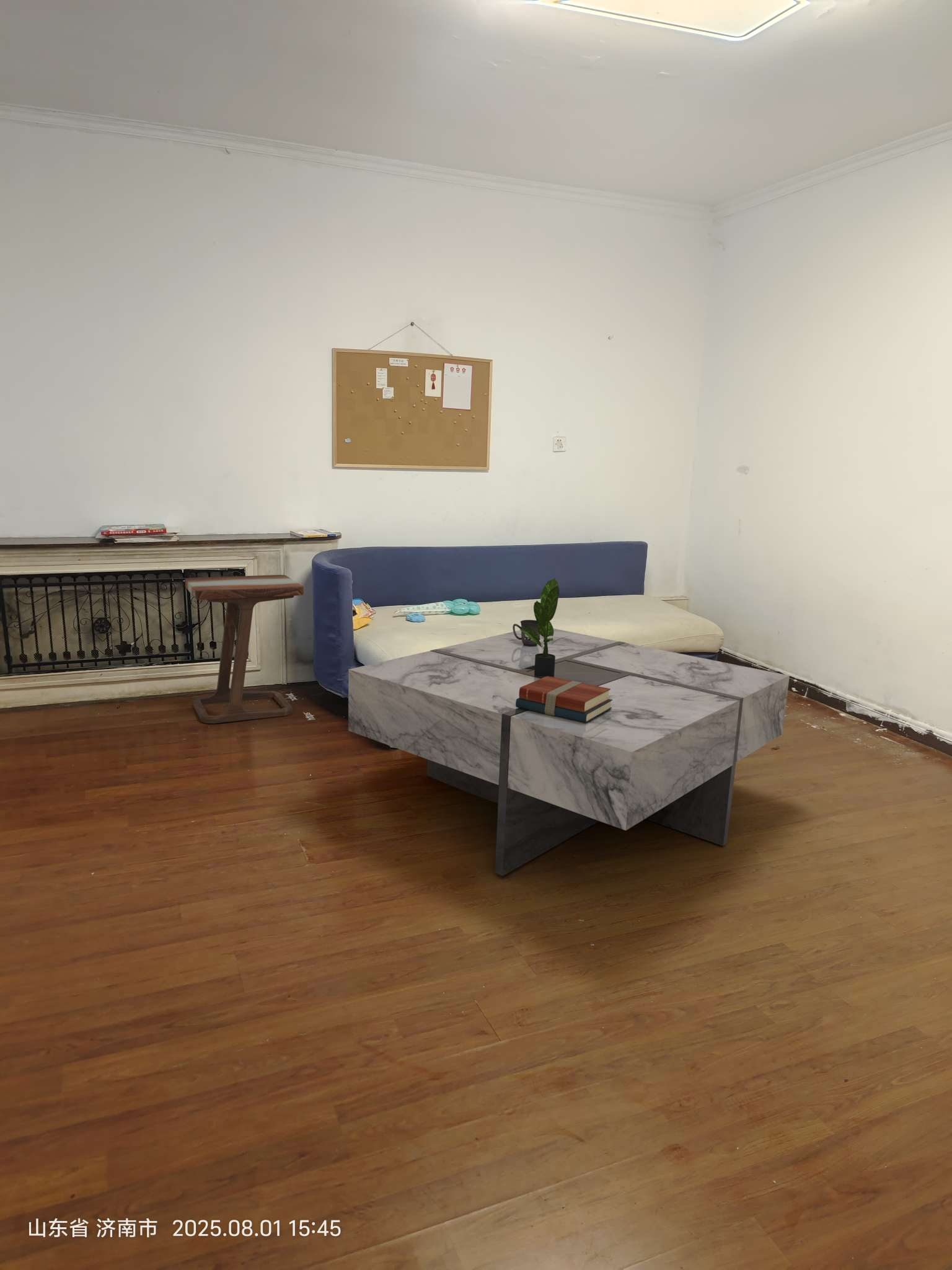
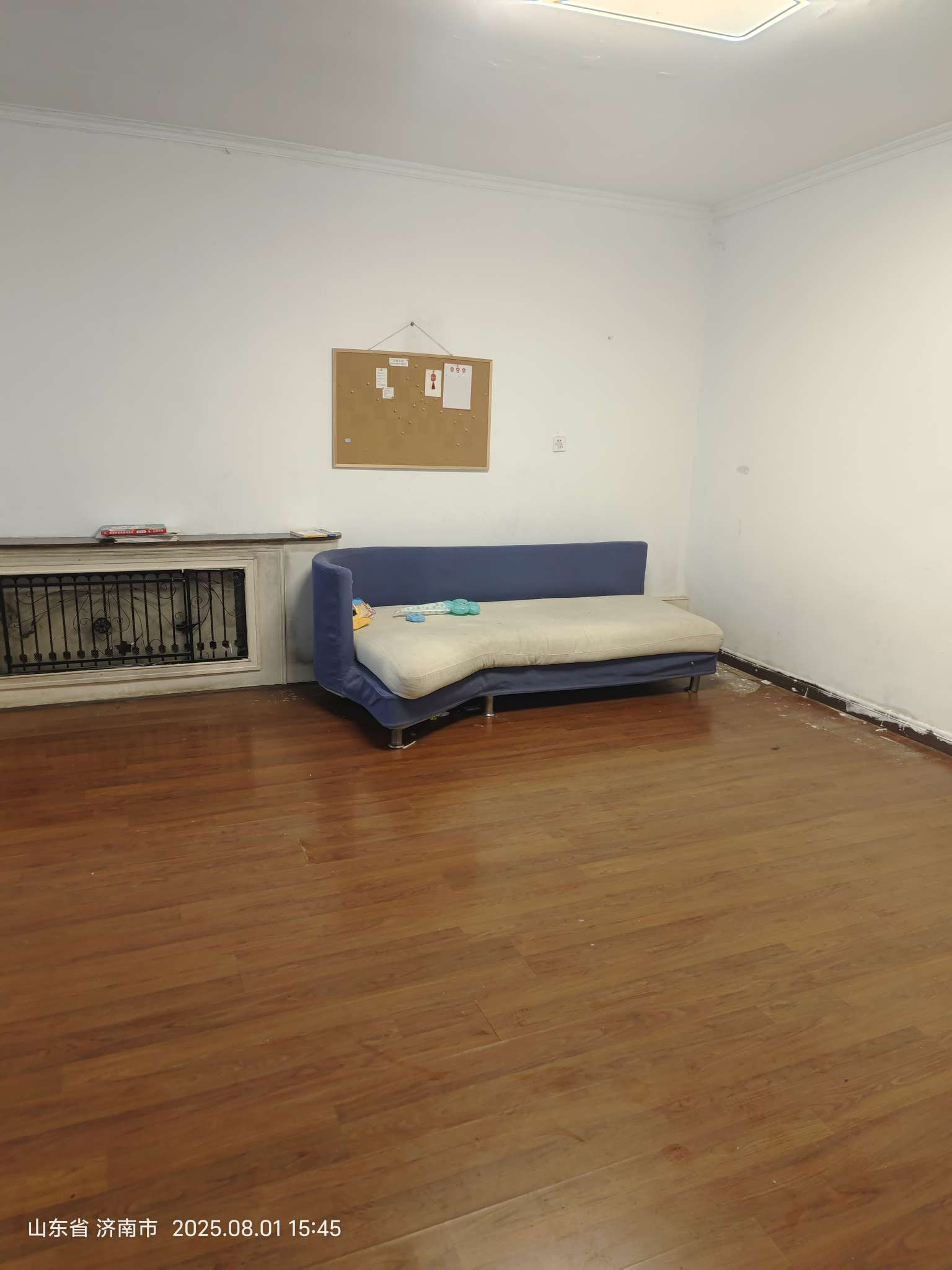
- coffee table (570, 741)
- side table (248, 646)
- books (564, 698)
- potted plant (545, 626)
- mug (527, 632)
